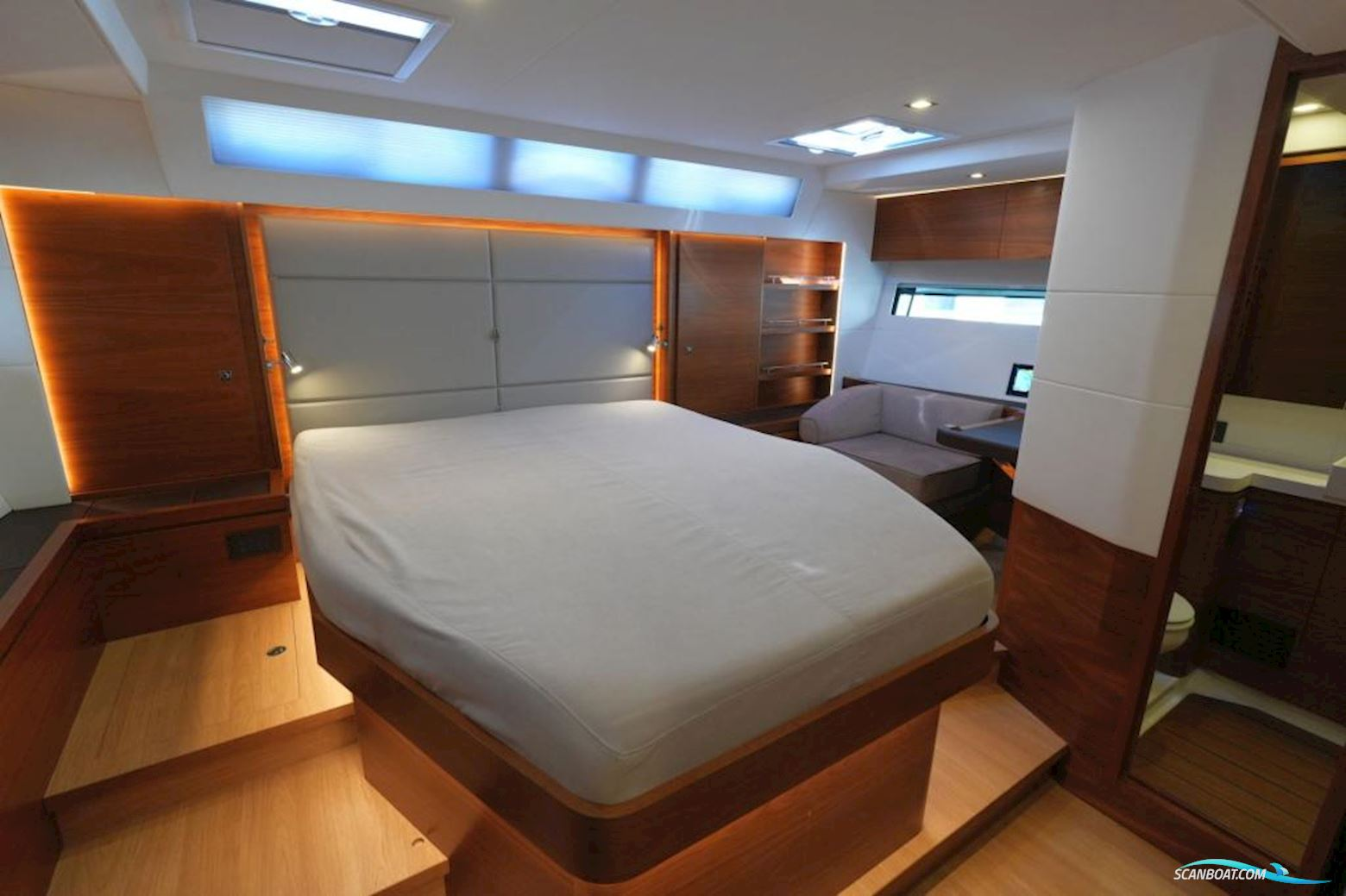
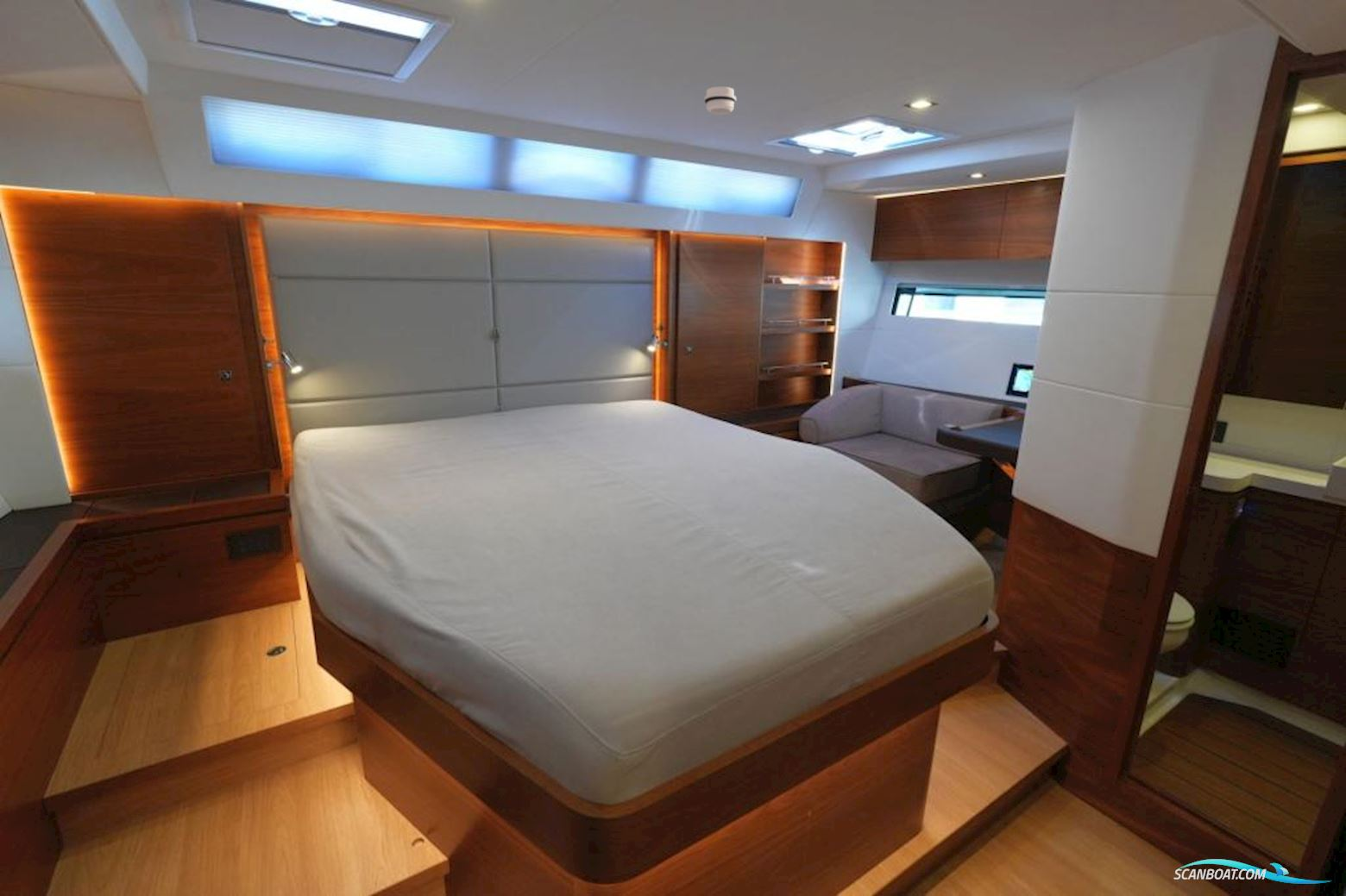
+ smoke detector (720, 101)
